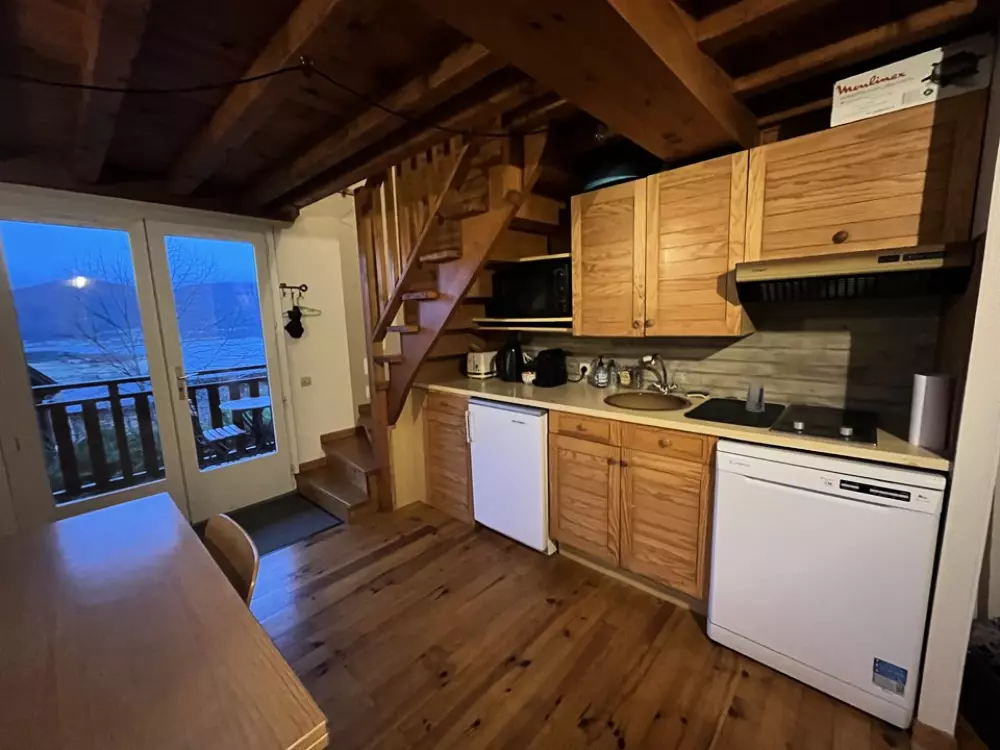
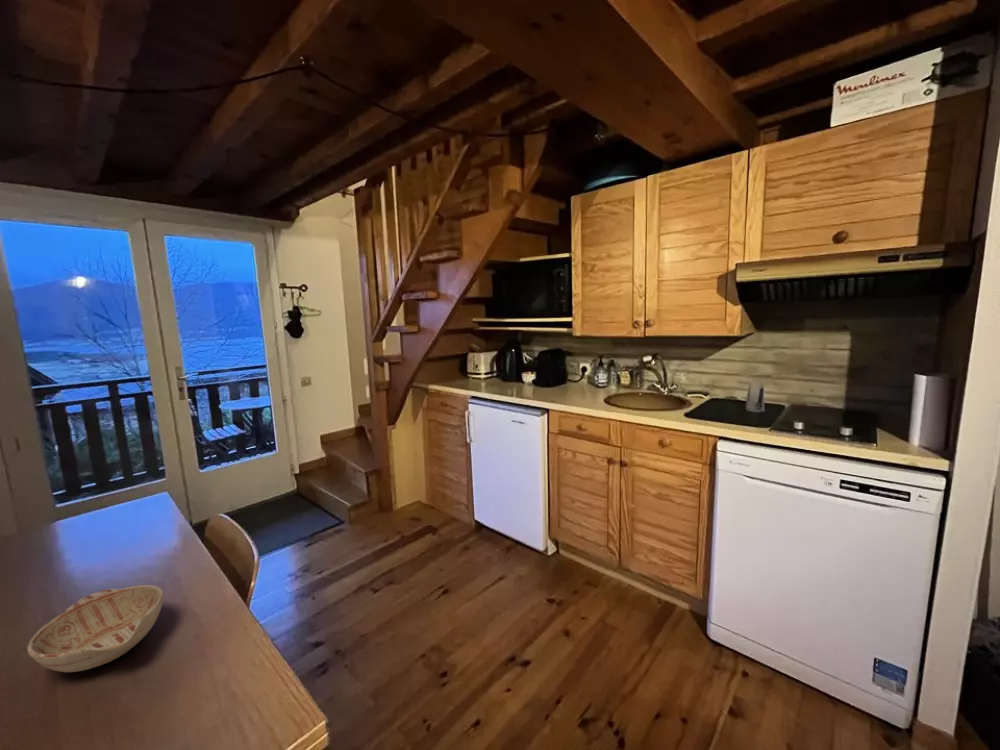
+ decorative bowl (103, 632)
